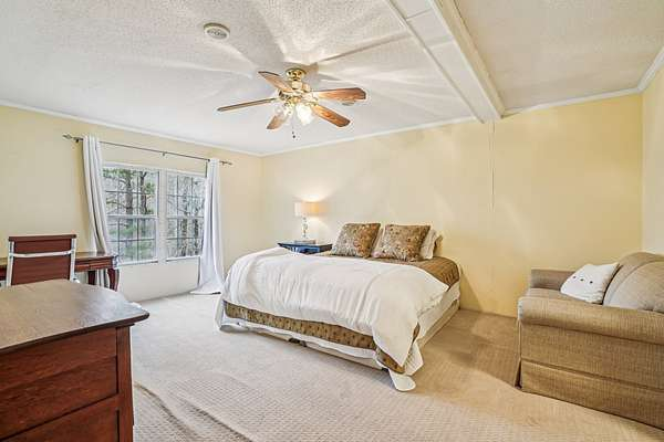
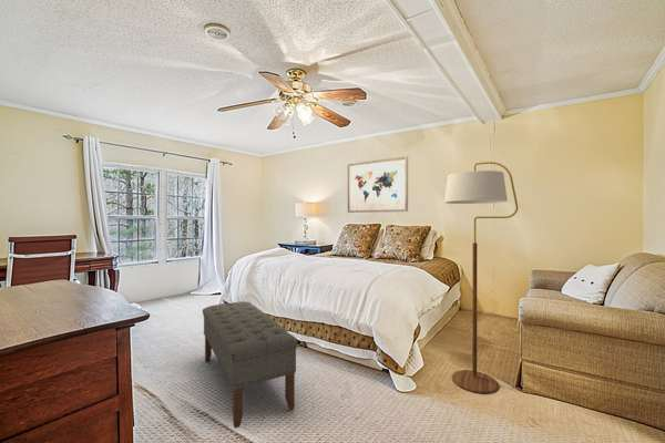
+ wall art (376, 186)
+ floor lamp (475, 272)
+ bench (243, 349)
